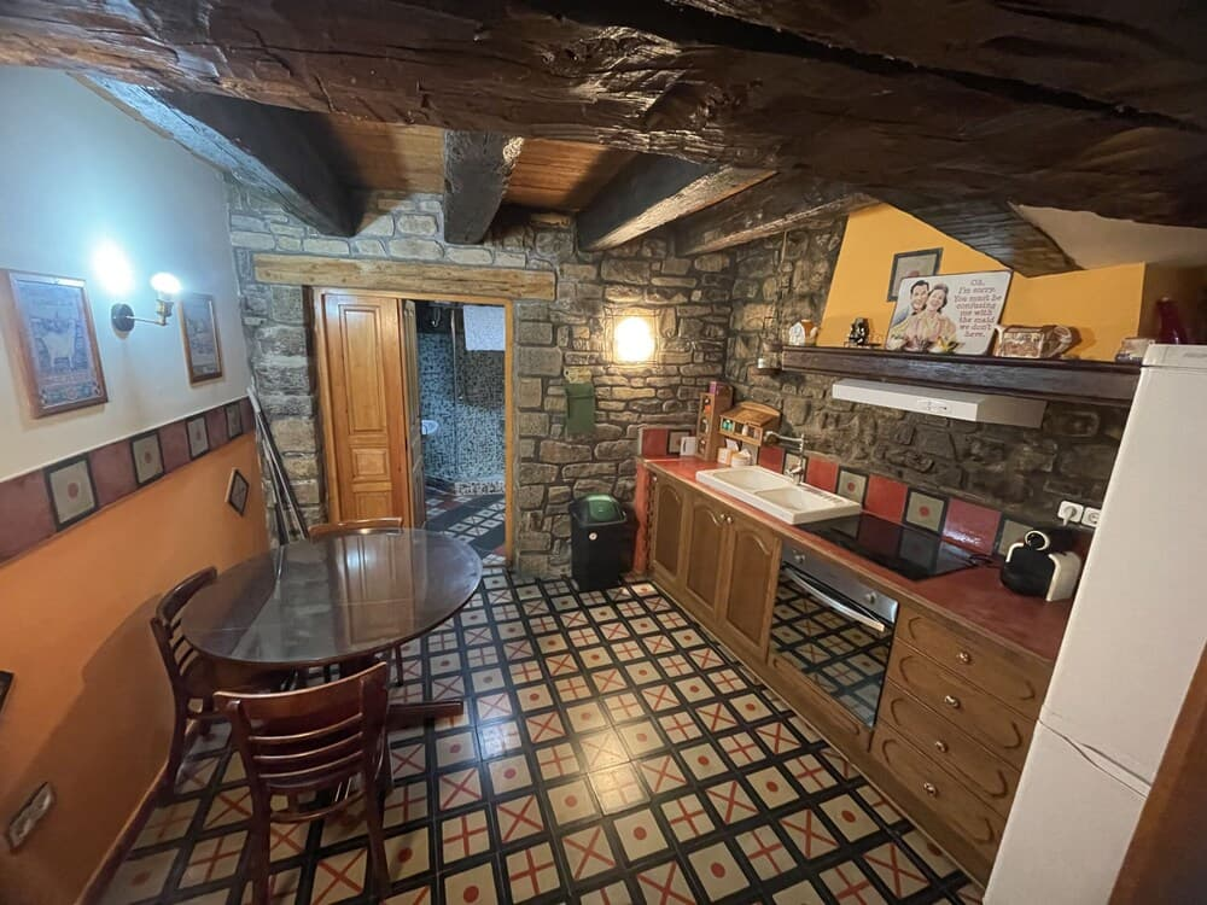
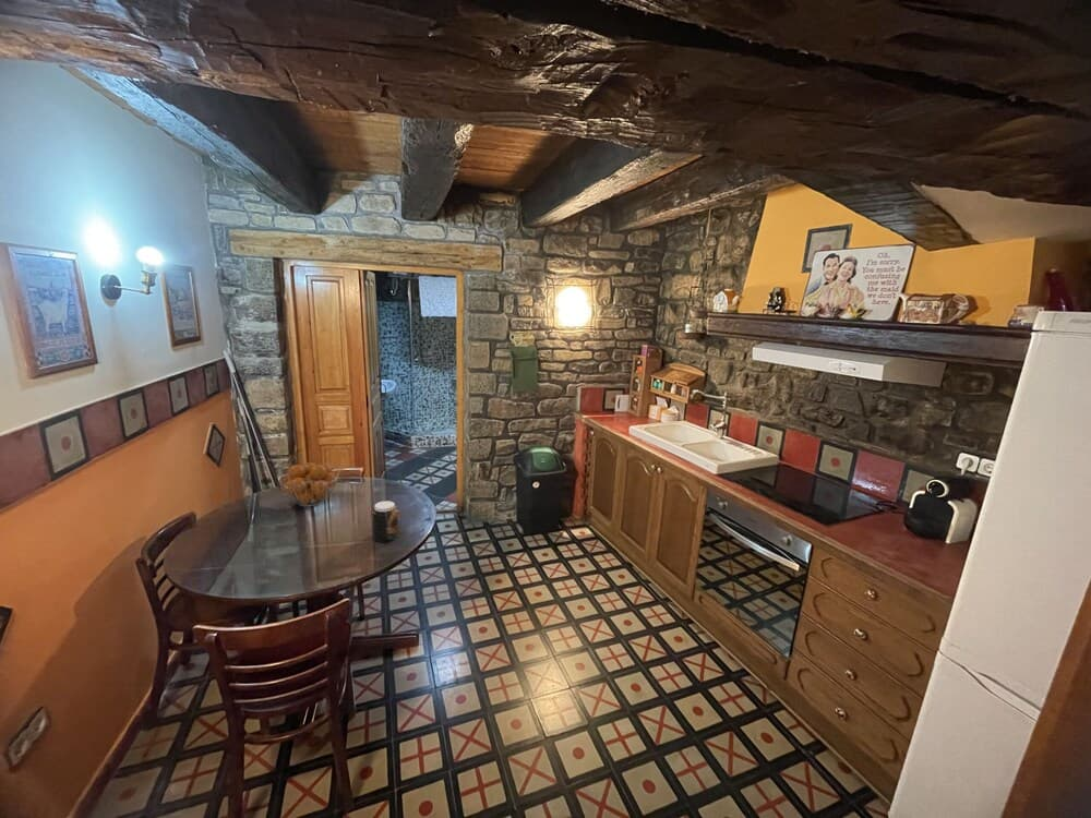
+ fruit basket (310, 483)
+ jar (385, 520)
